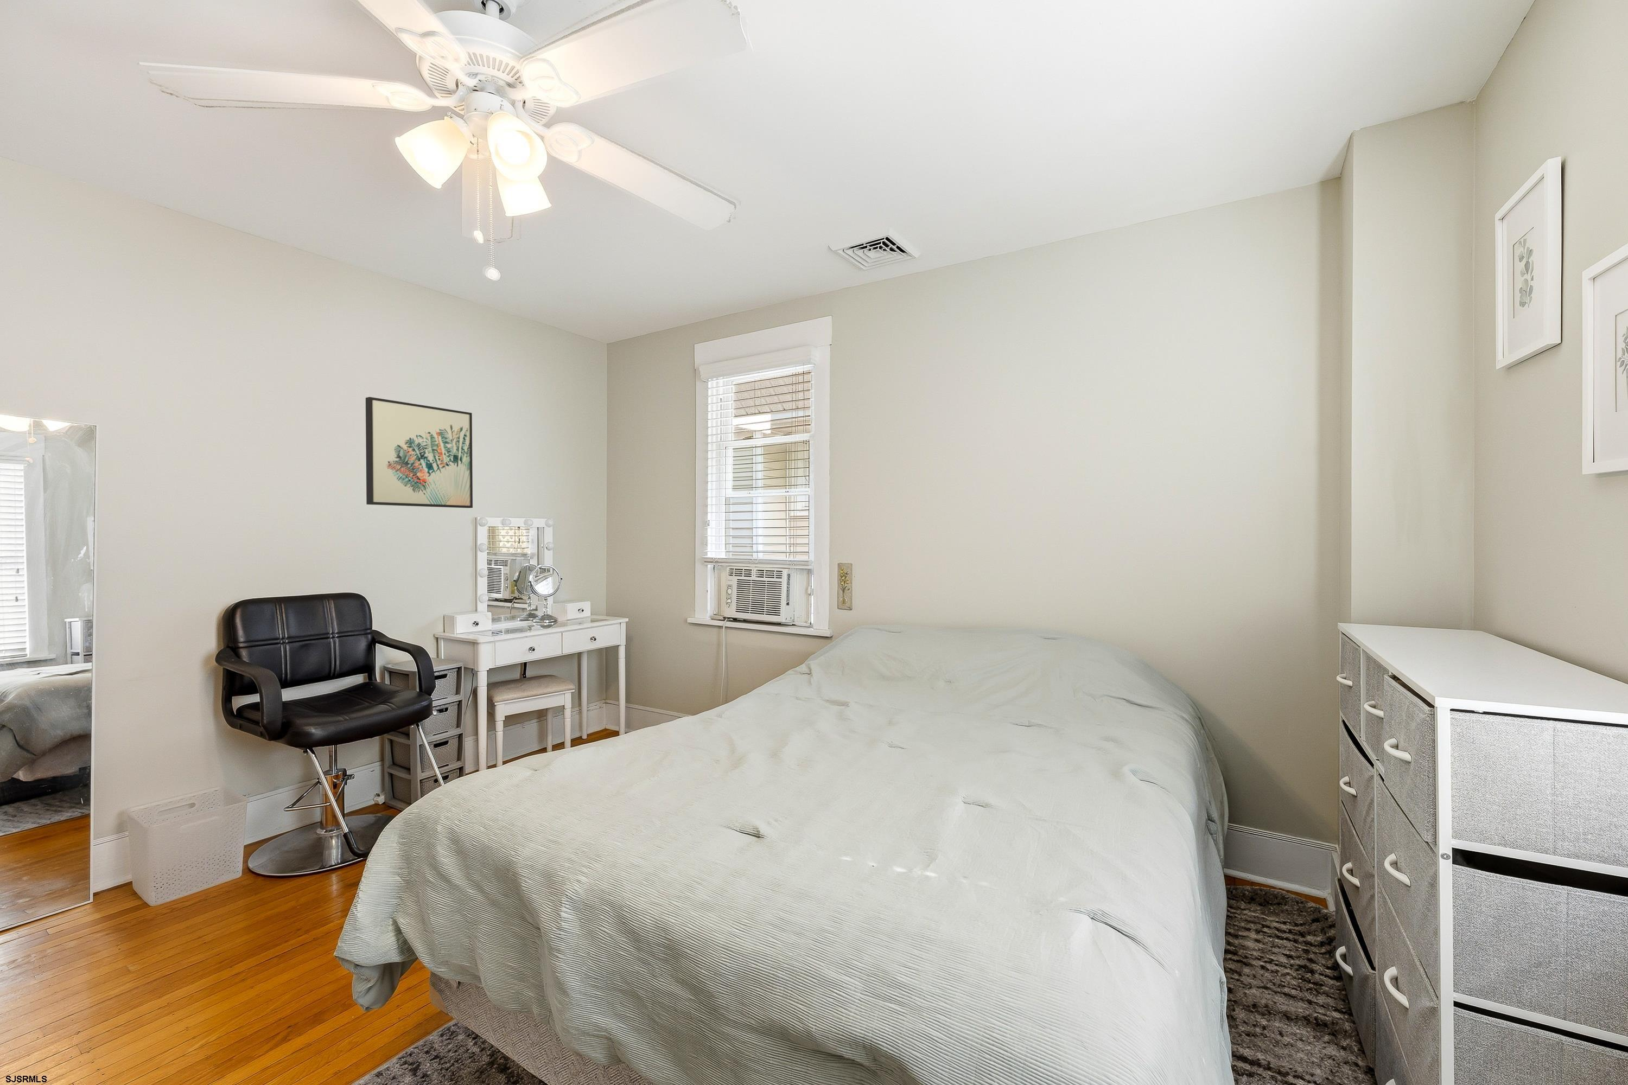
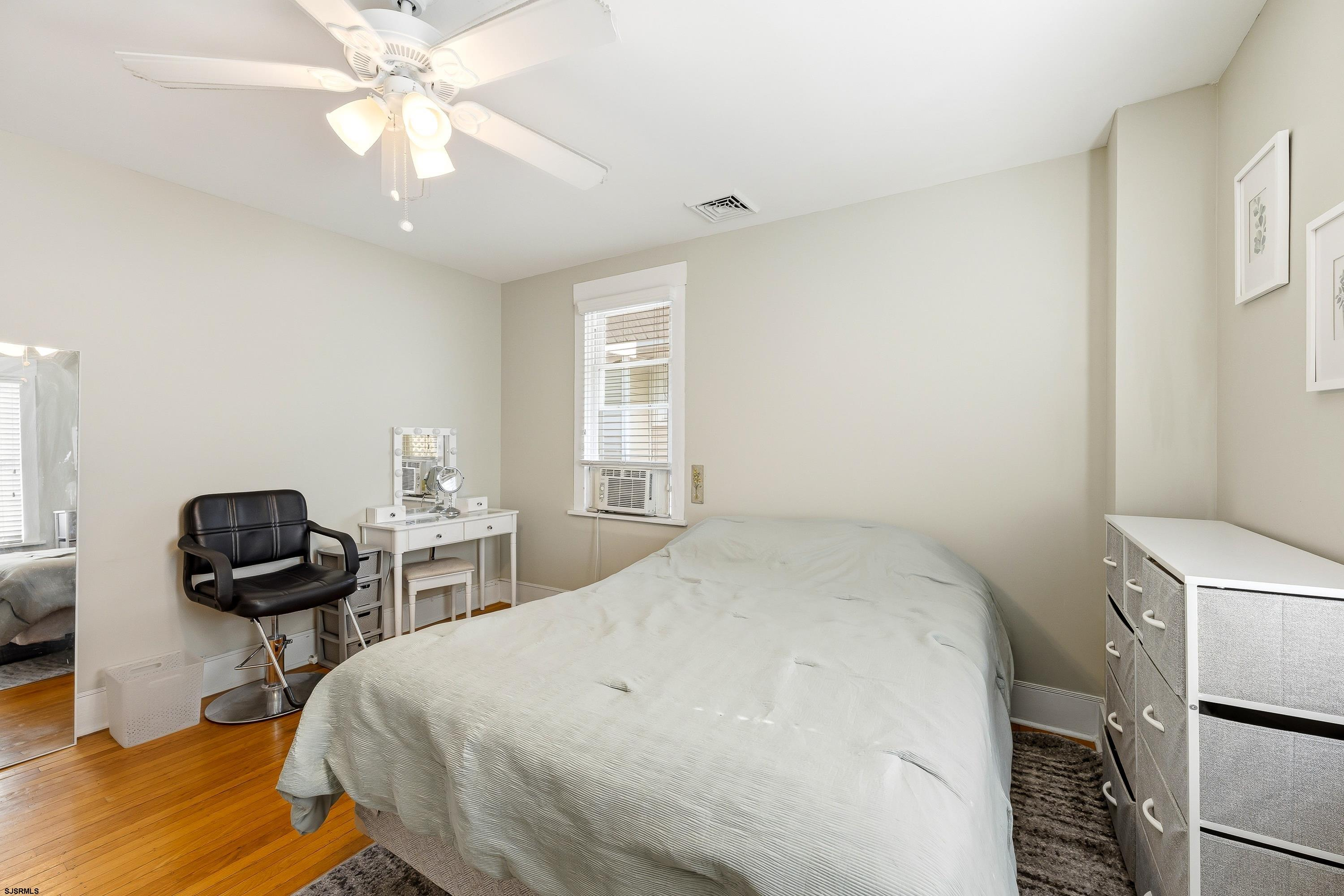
- wall art (423, 455)
